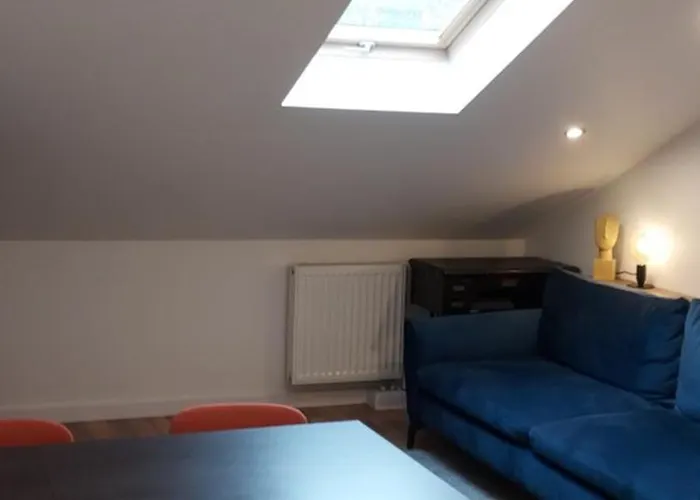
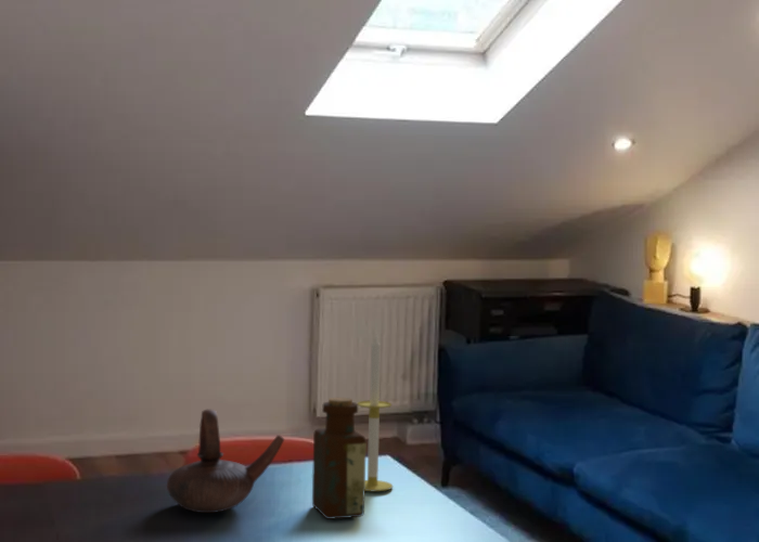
+ bottle (338, 455)
+ teapot (226, 461)
+ candle (374, 410)
